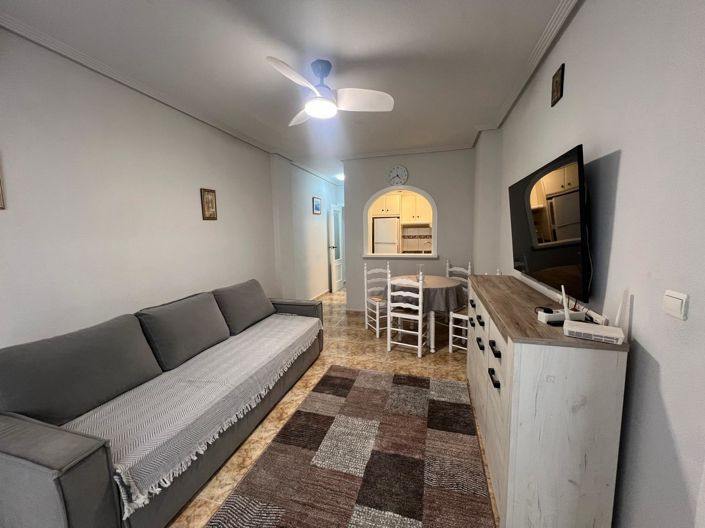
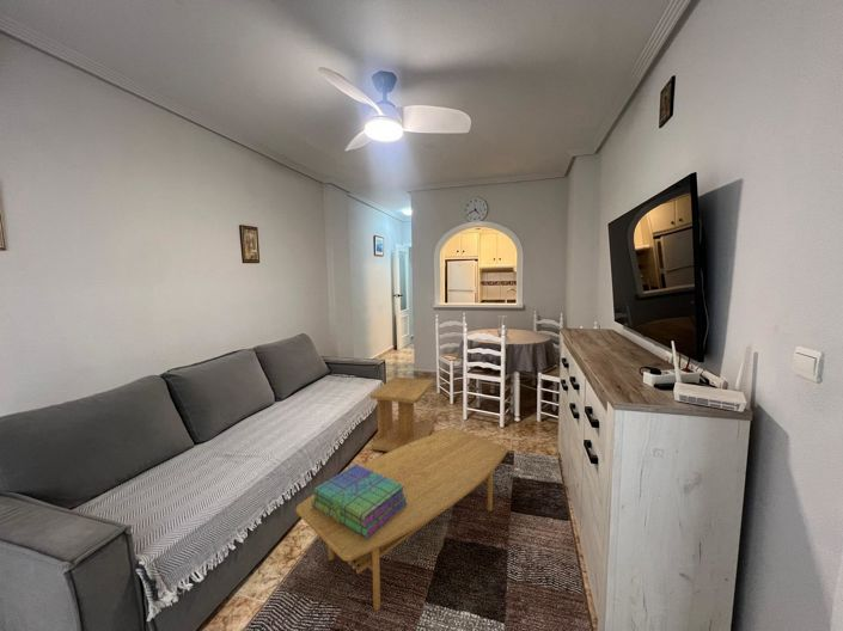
+ coffee table (417, 503)
+ stack of books (359, 496)
+ side table (404, 412)
